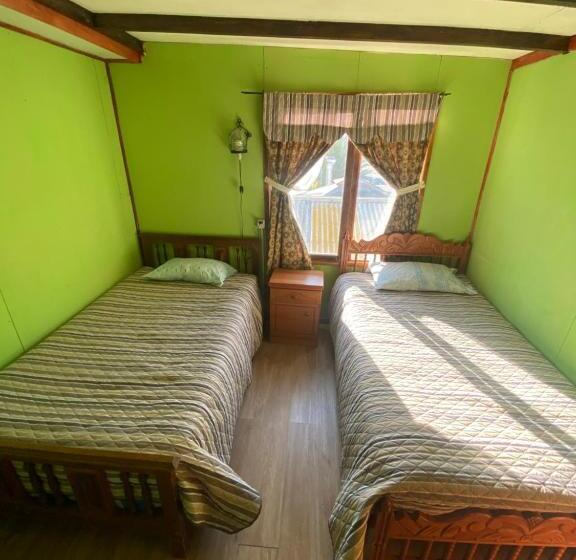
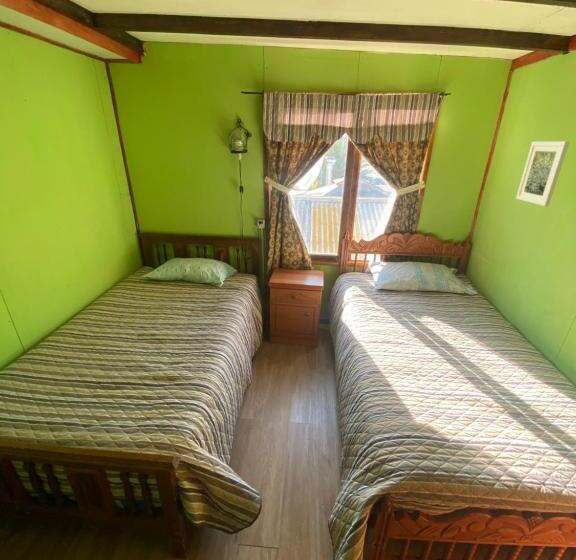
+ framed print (539, 173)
